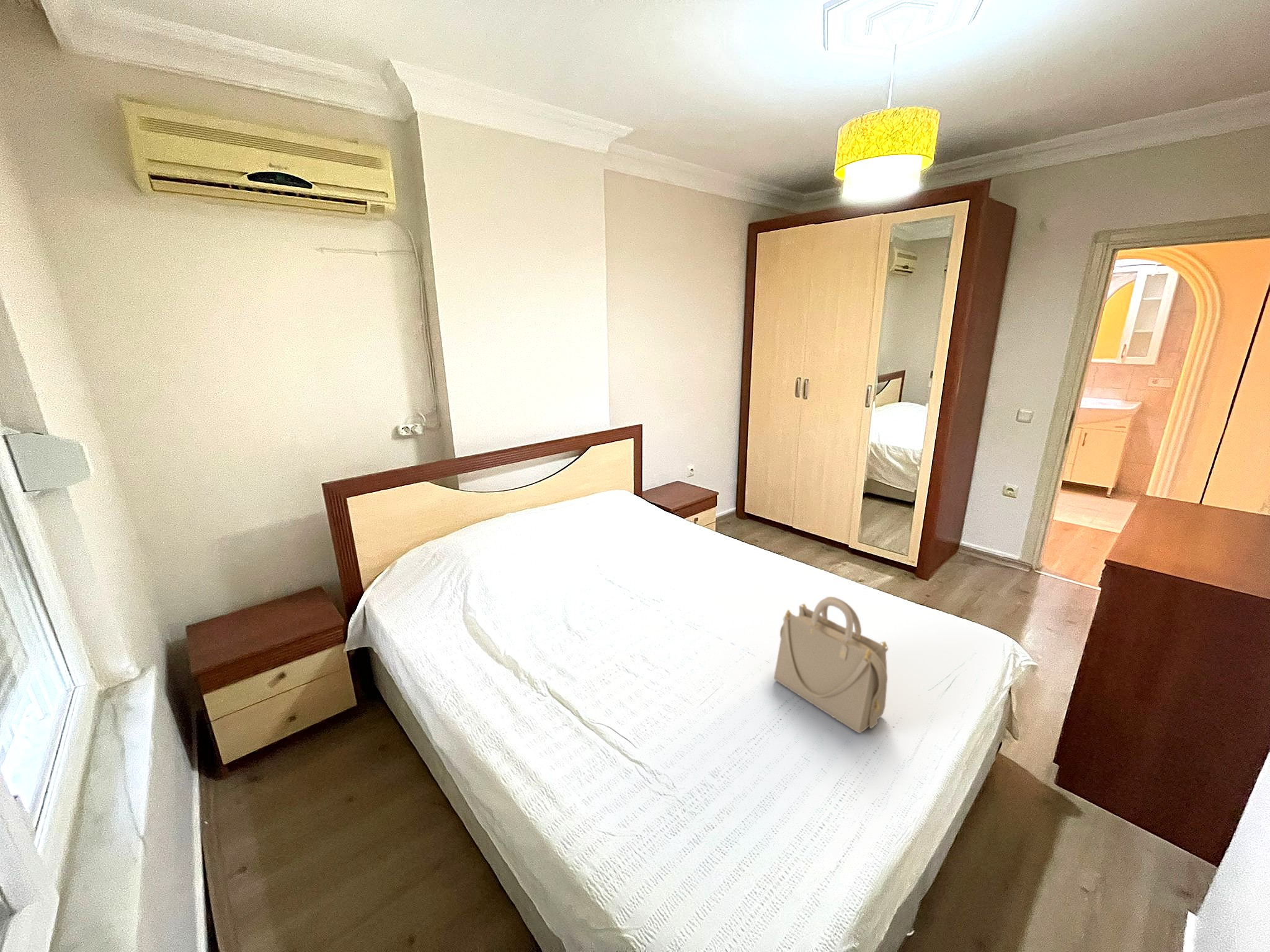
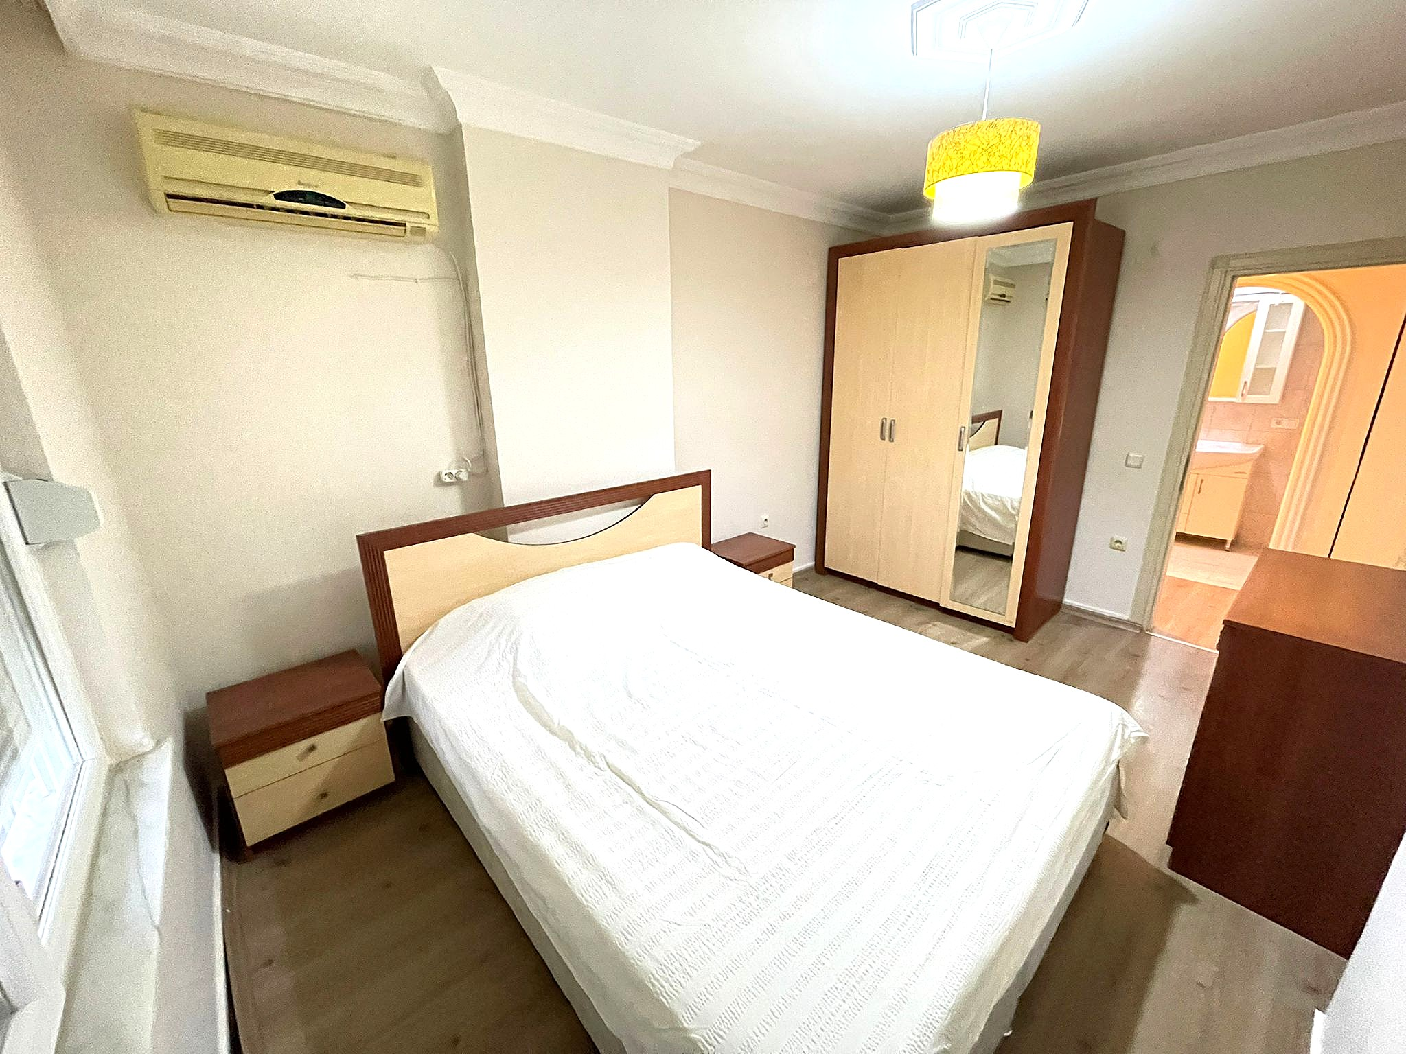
- handbag (830, 649)
